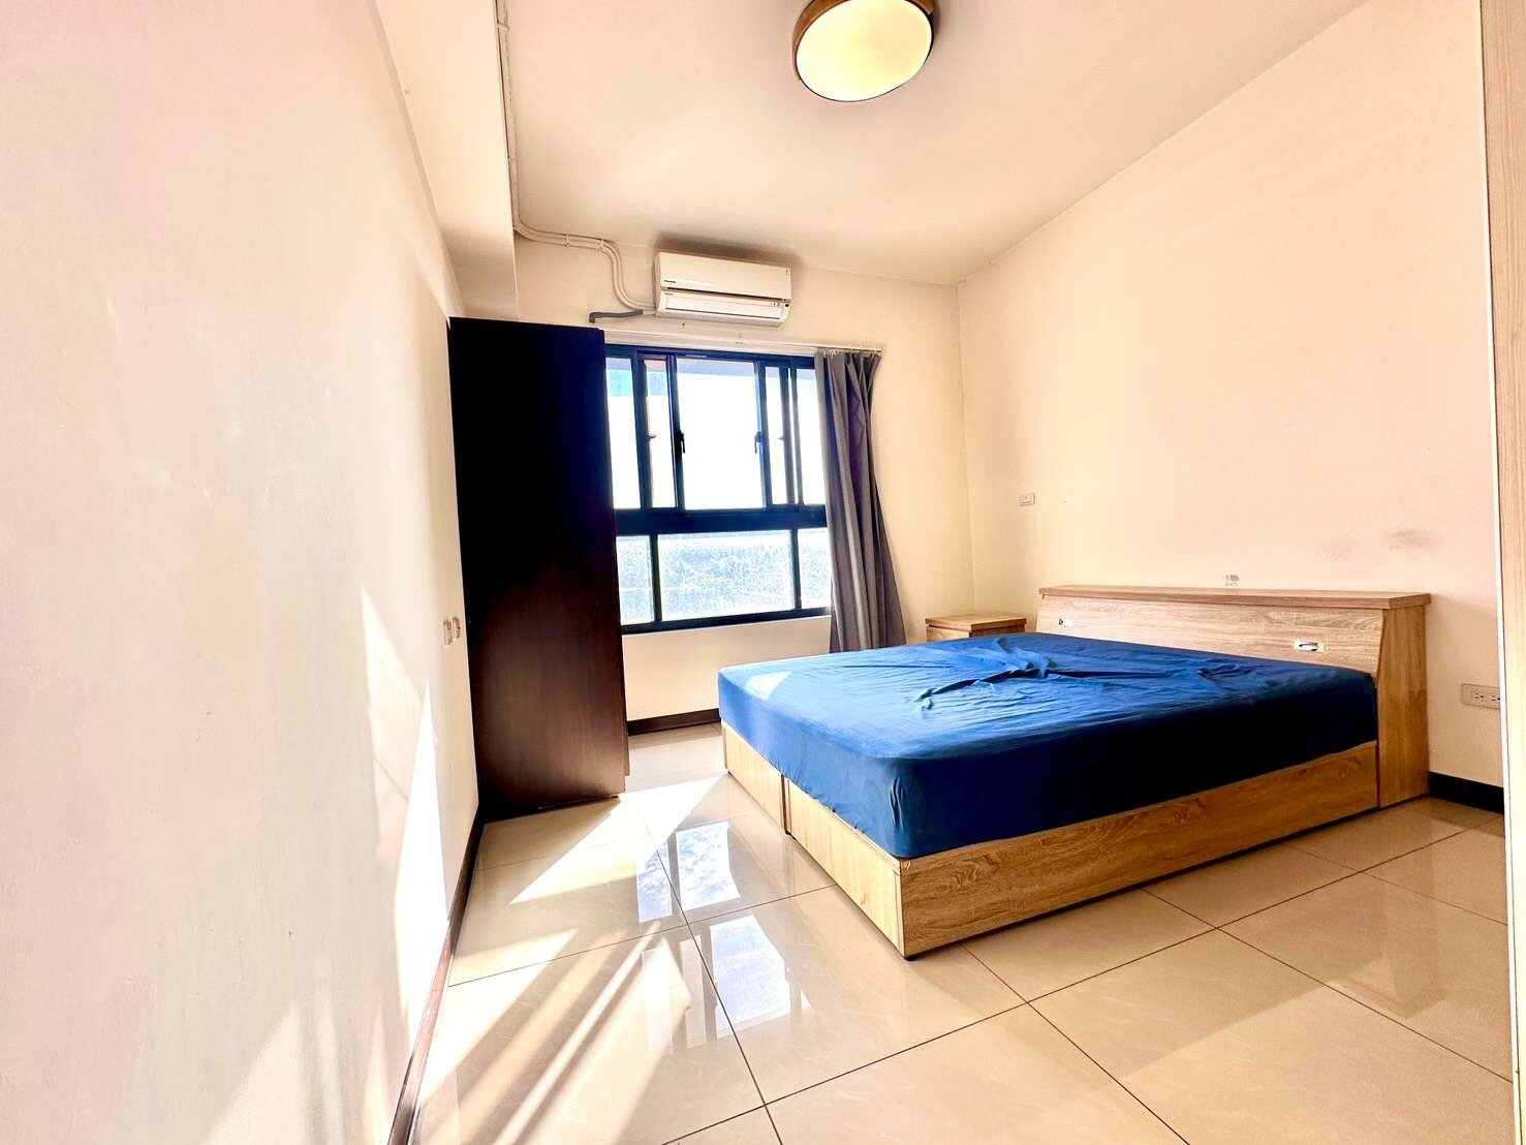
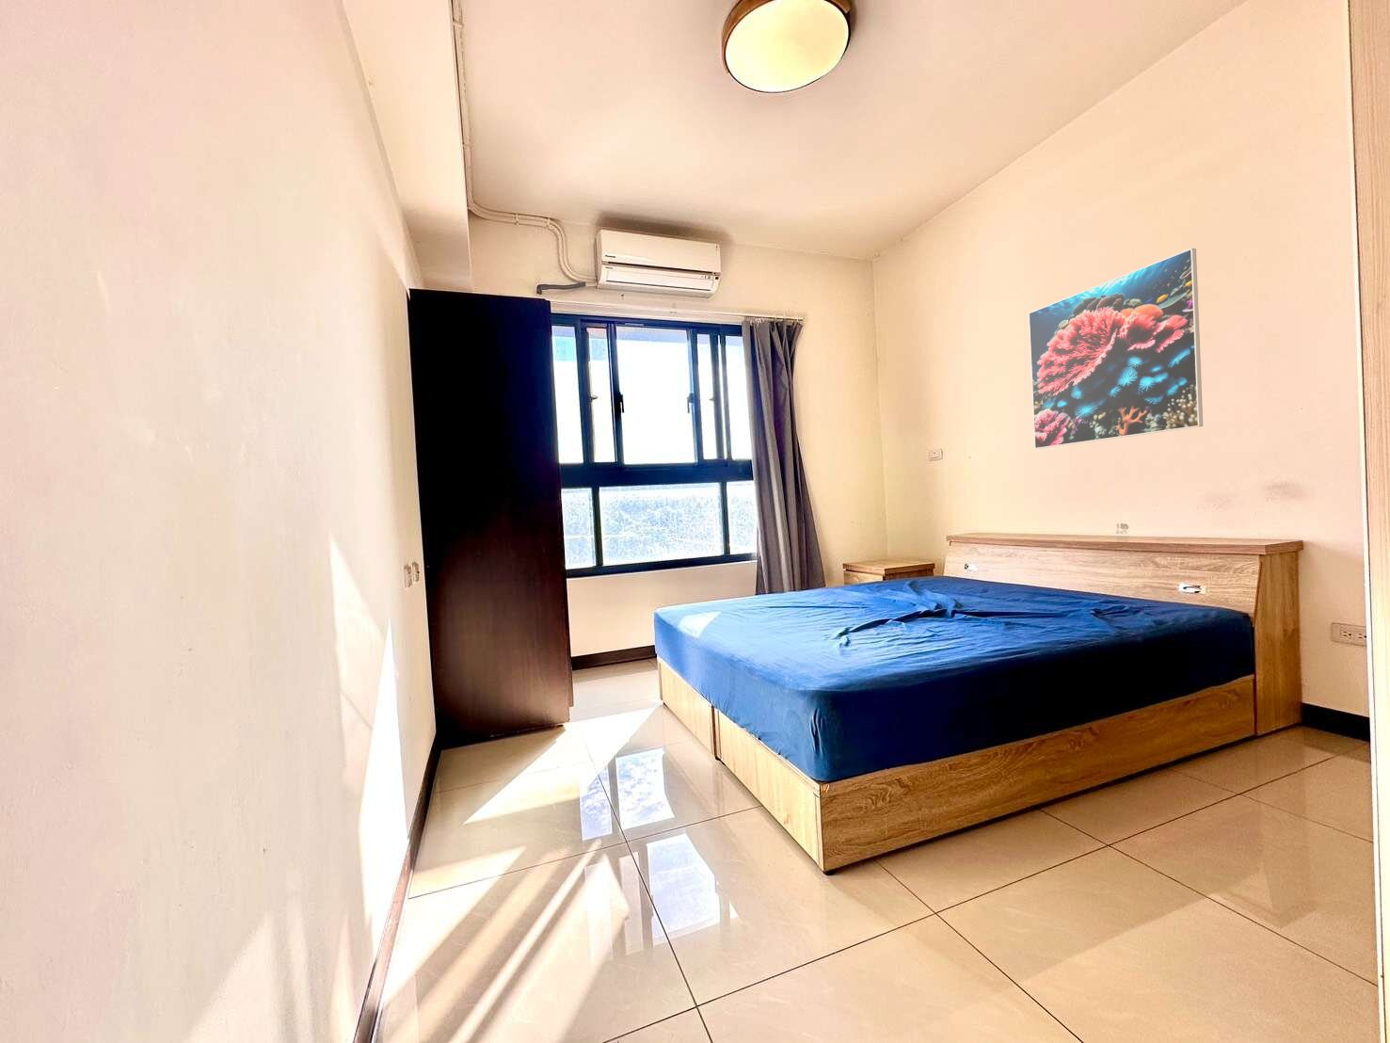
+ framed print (1104, 362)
